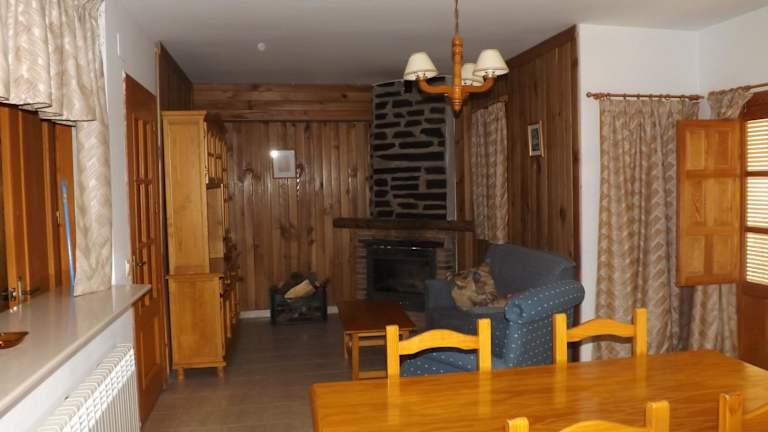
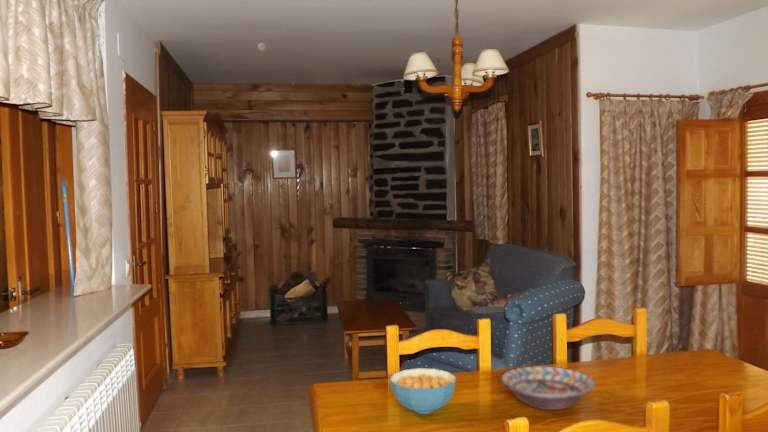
+ cereal bowl (423, 394)
+ decorative bowl (547, 391)
